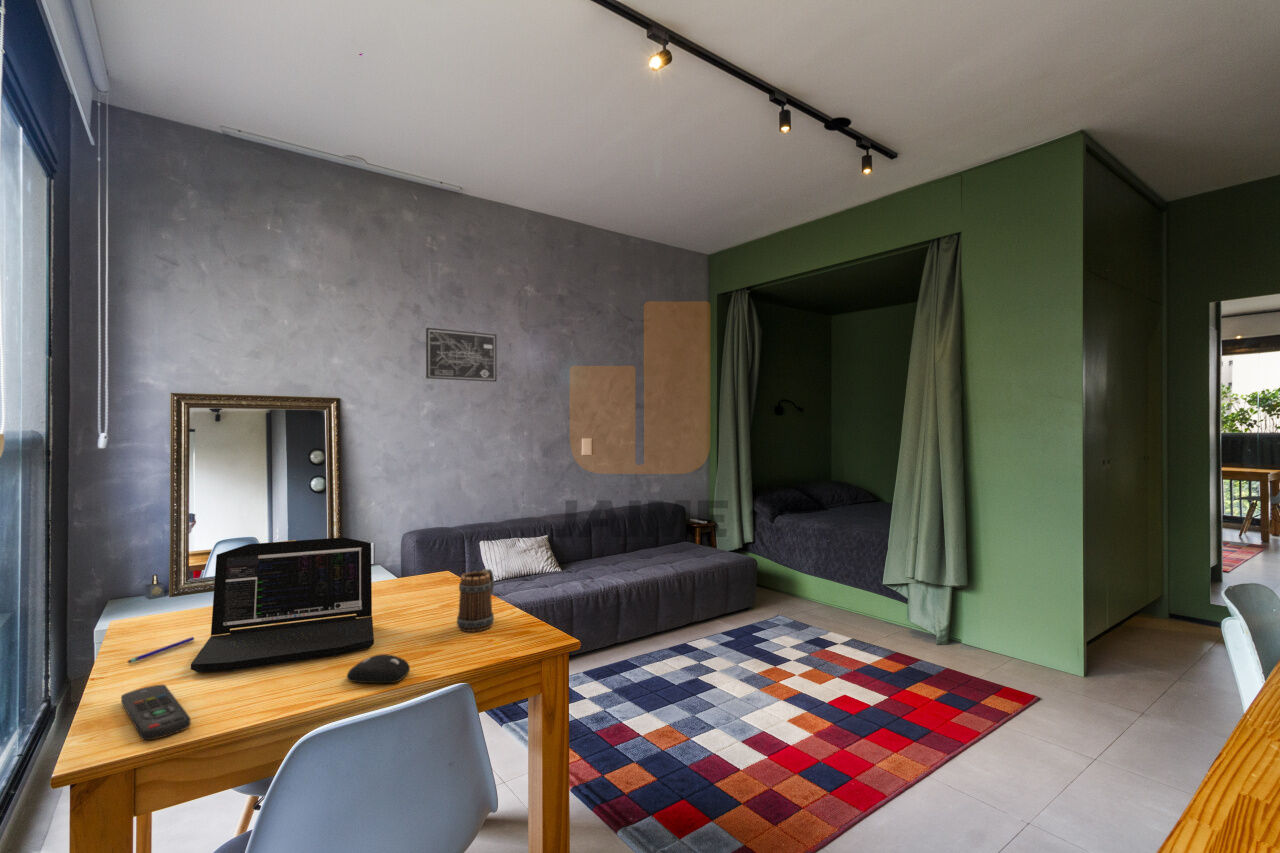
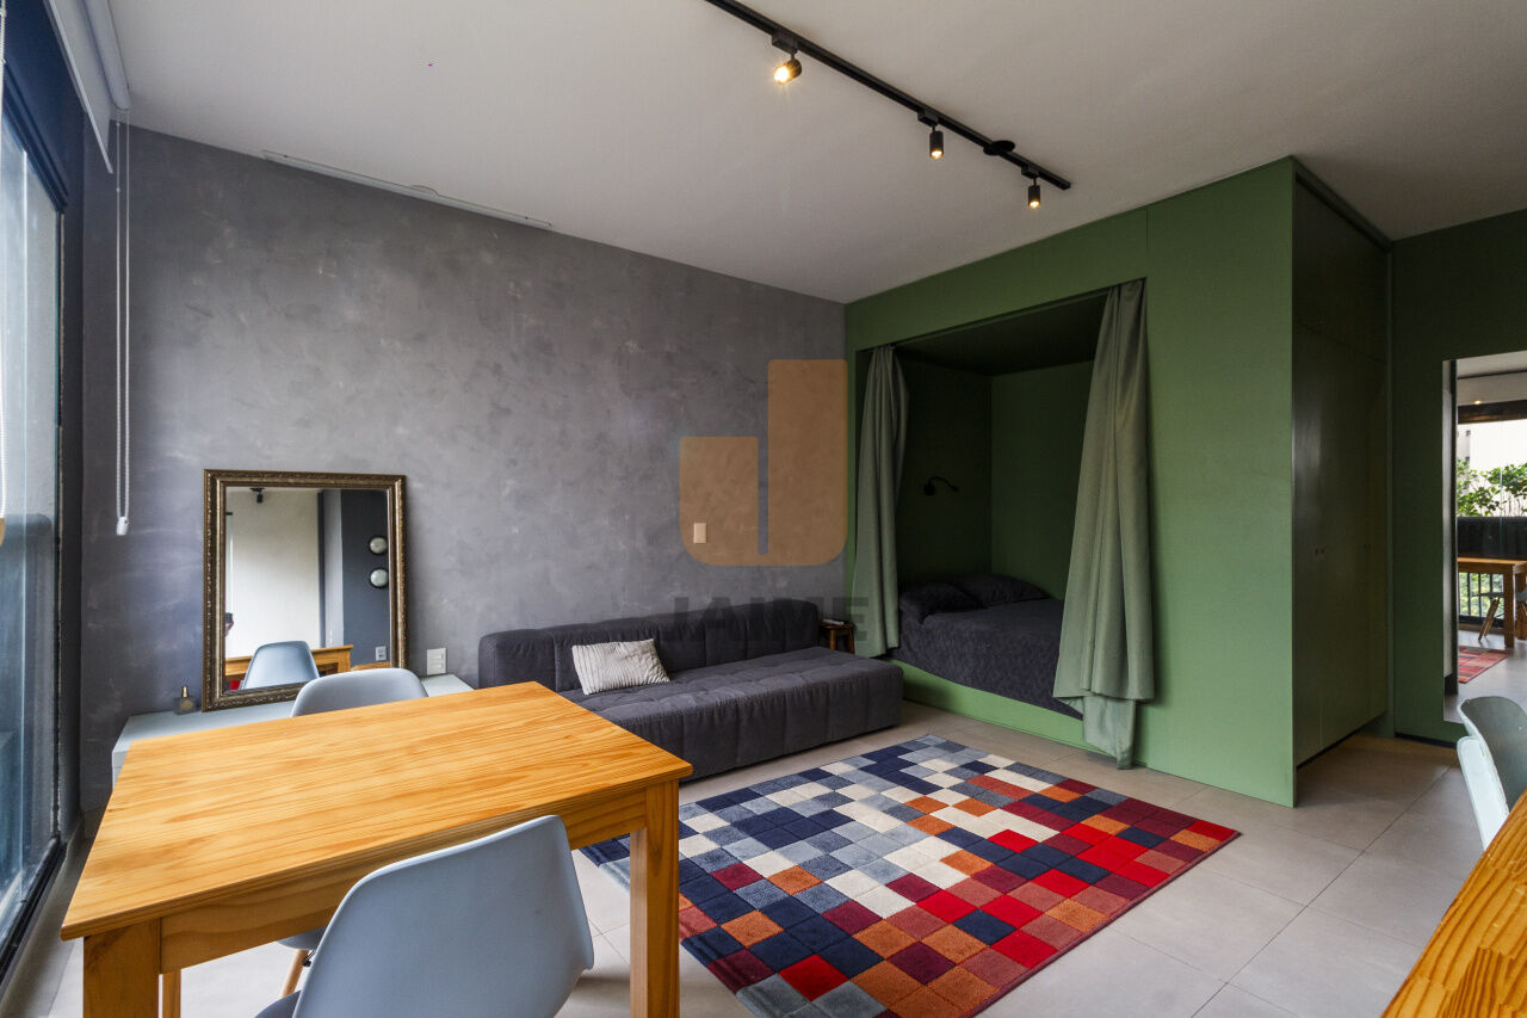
- wall art (462, 355)
- remote control (154, 709)
- computer mouse (377, 667)
- laptop (292, 597)
- pen (162, 649)
- mug (479, 598)
